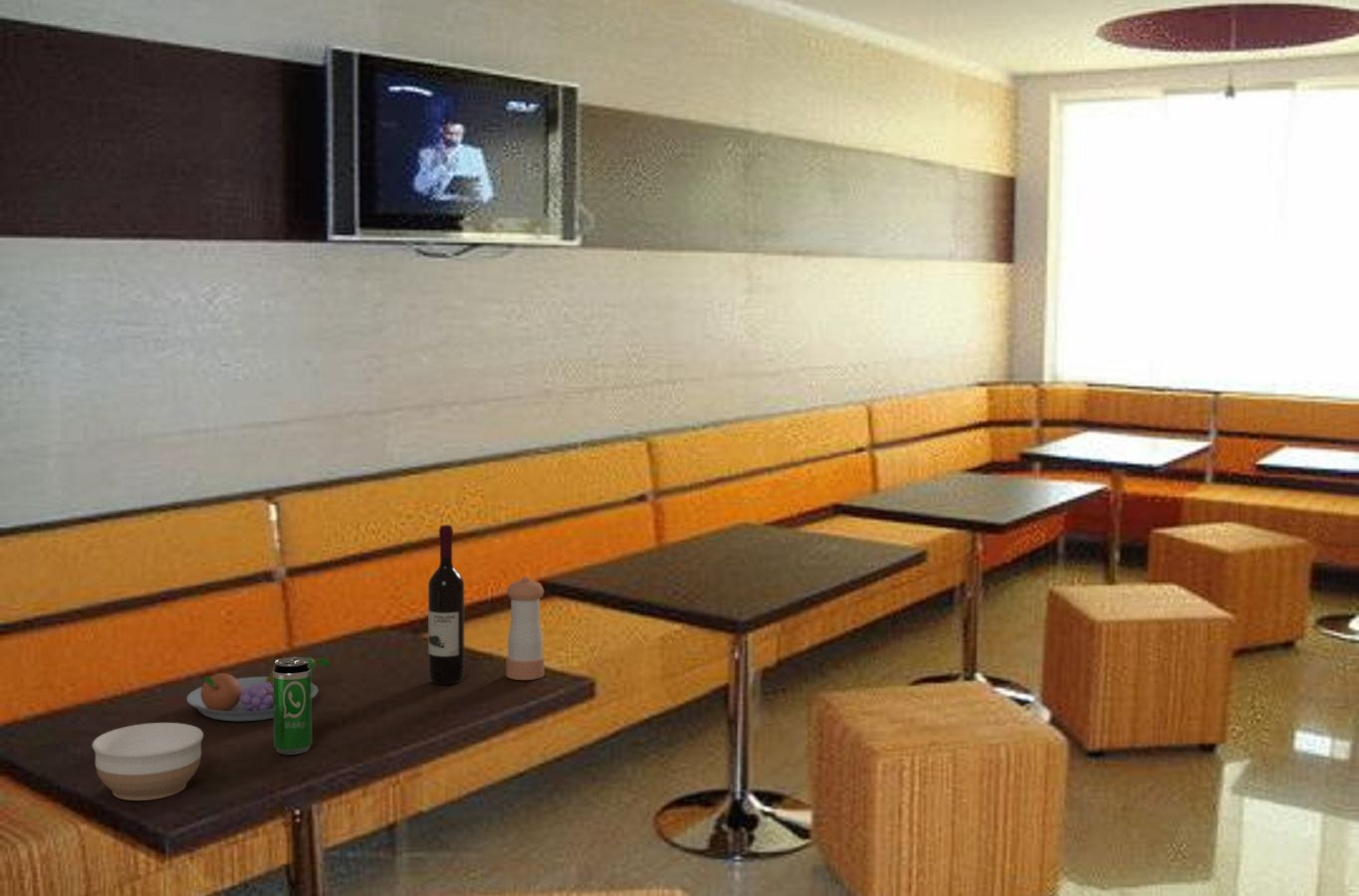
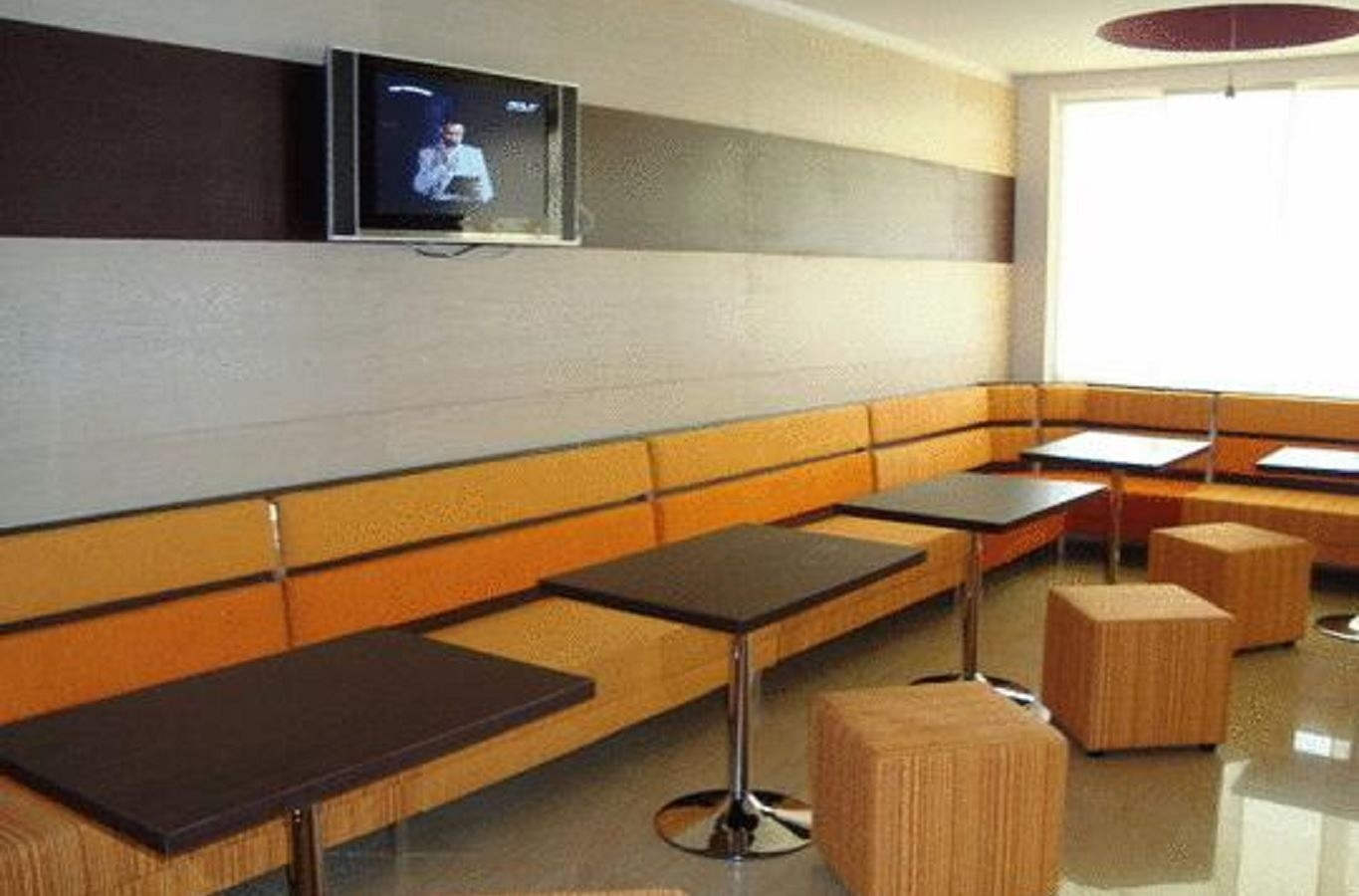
- pepper shaker (525, 626)
- bowl (148, 763)
- beverage can (292, 705)
- wine bottle (446, 603)
- fruit bowl (259, 681)
